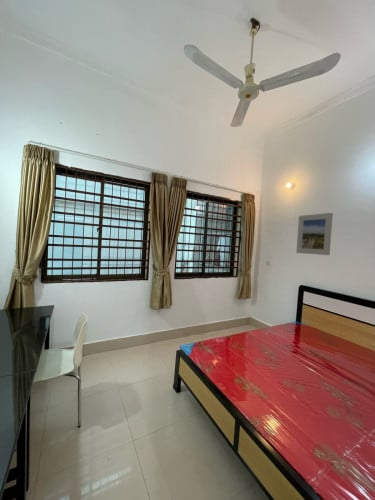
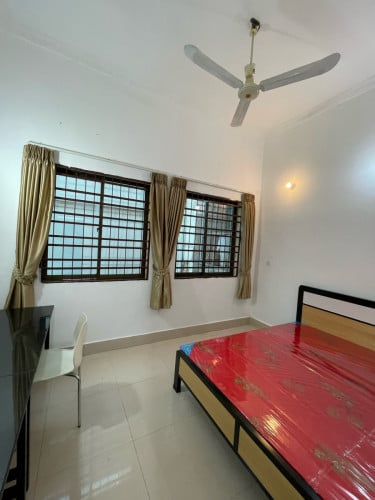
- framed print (313, 234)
